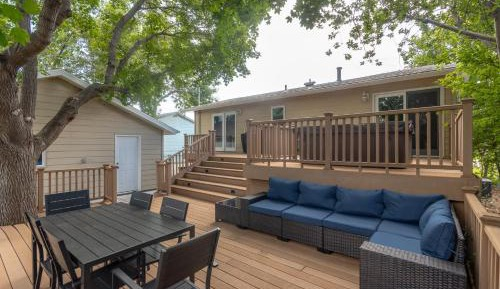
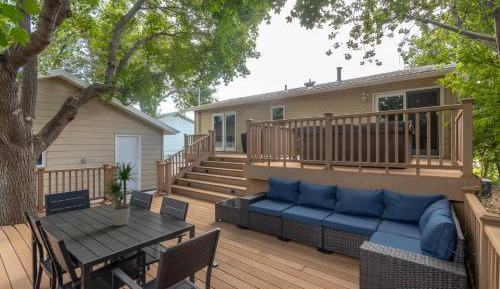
+ potted plant (121, 192)
